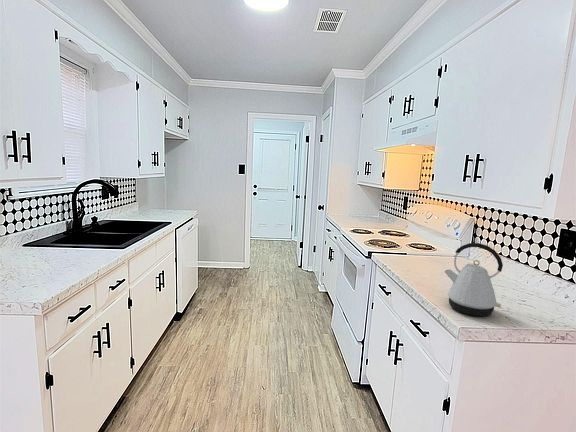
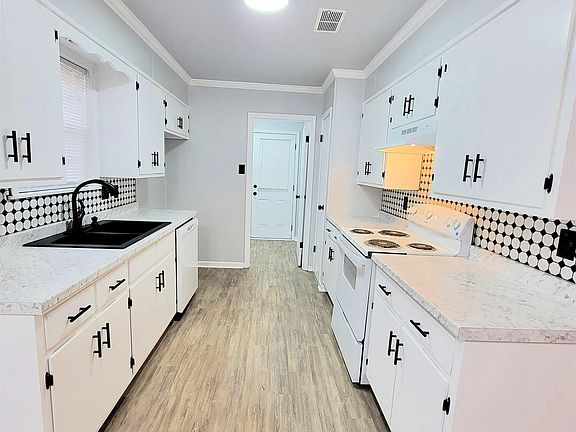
- kettle (472, 276)
